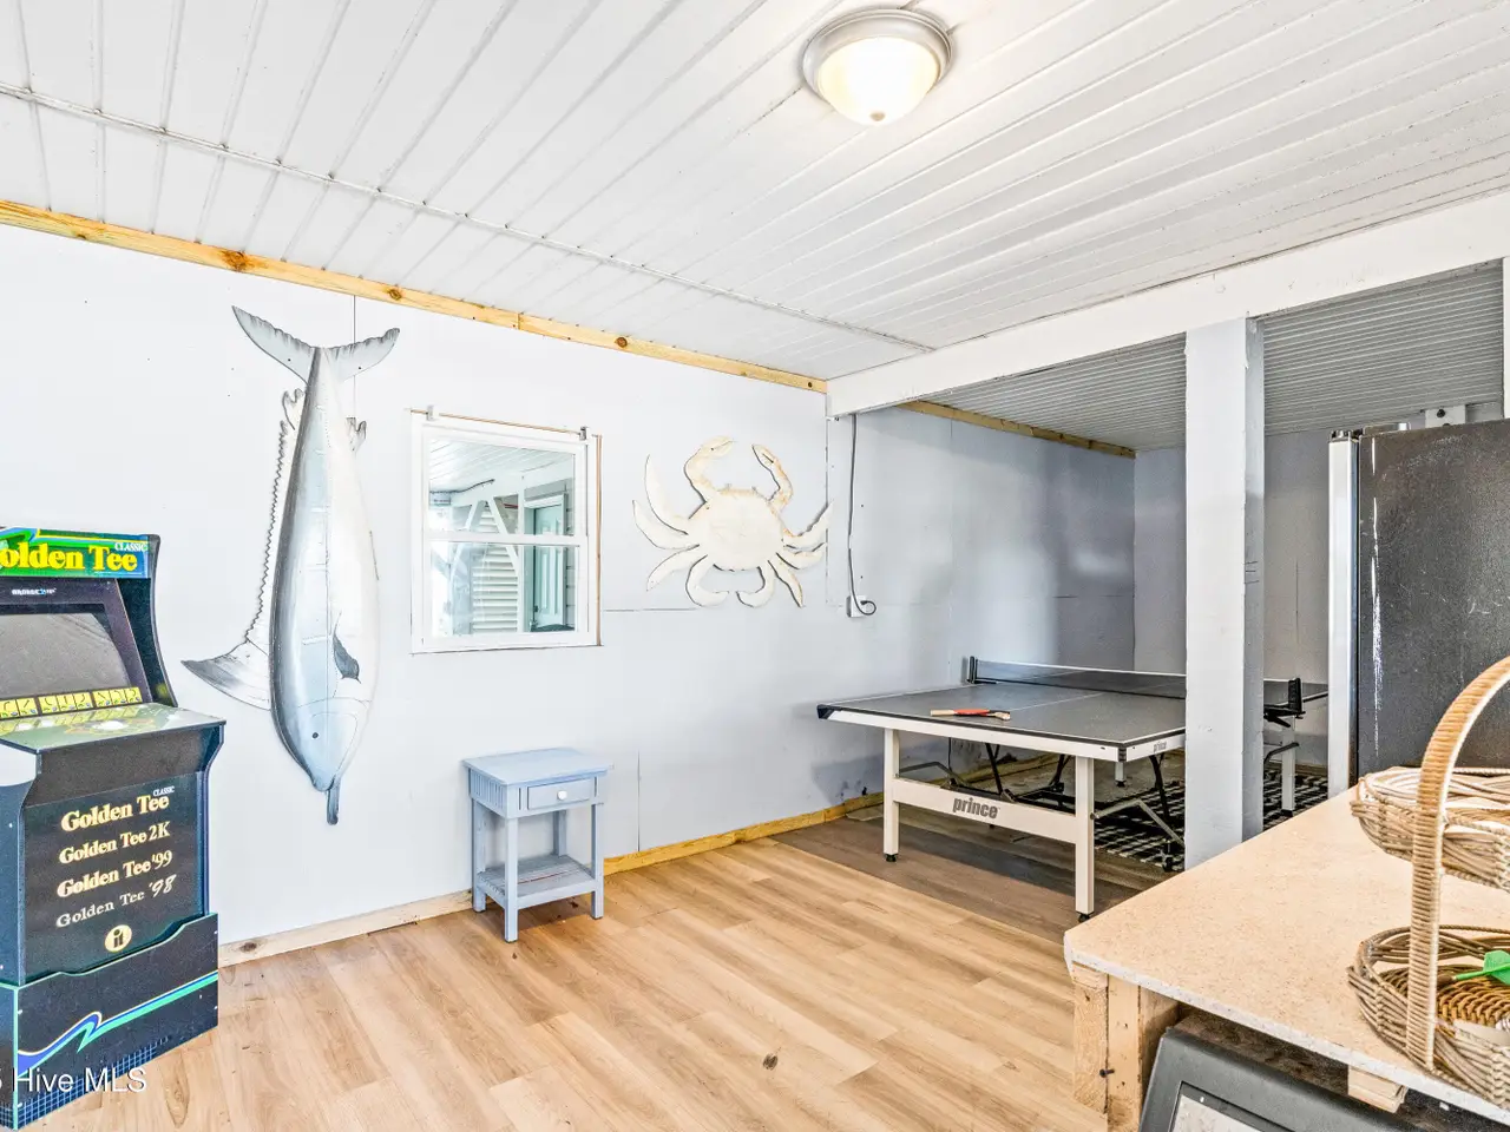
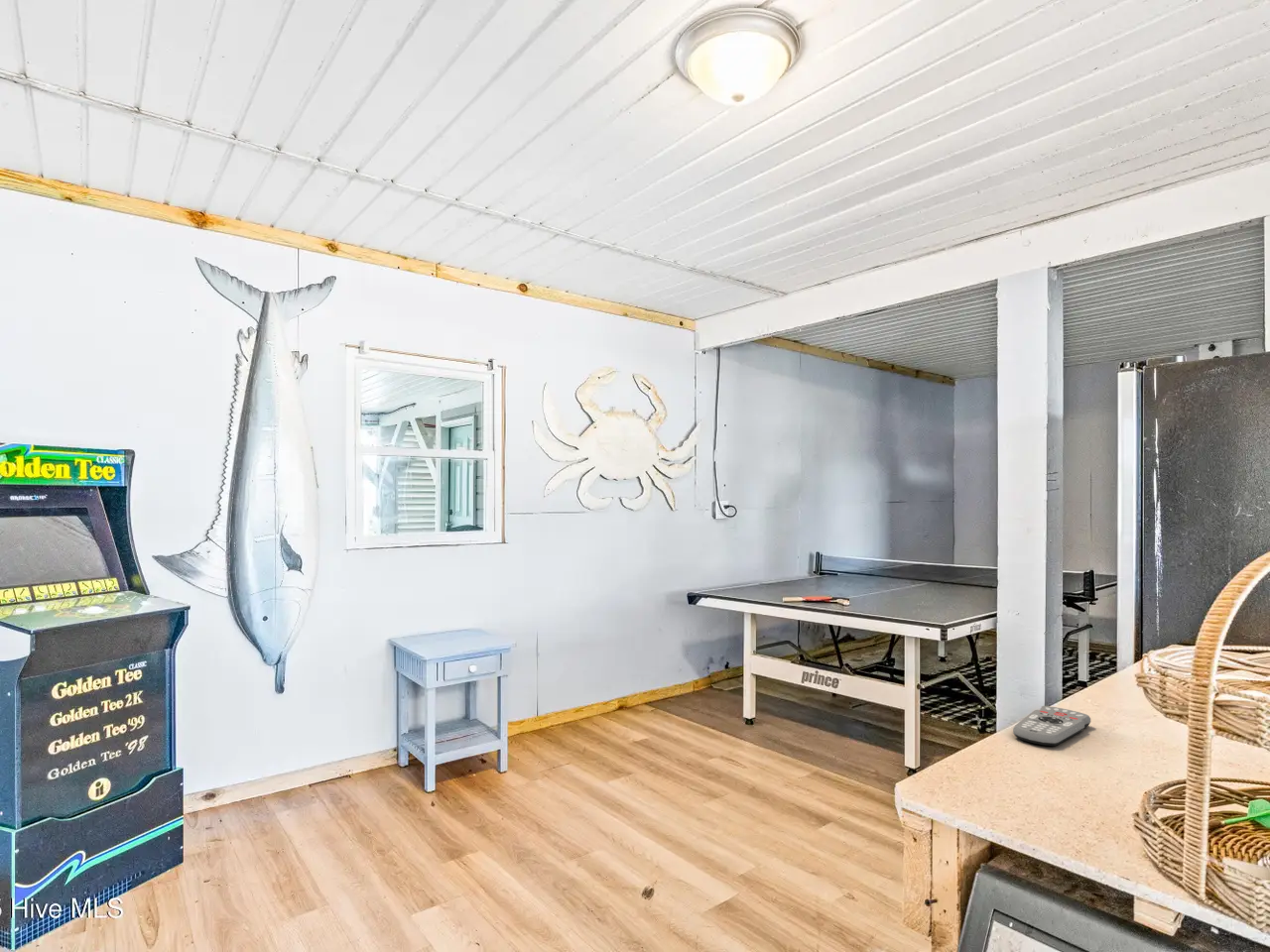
+ remote control (1050, 726)
